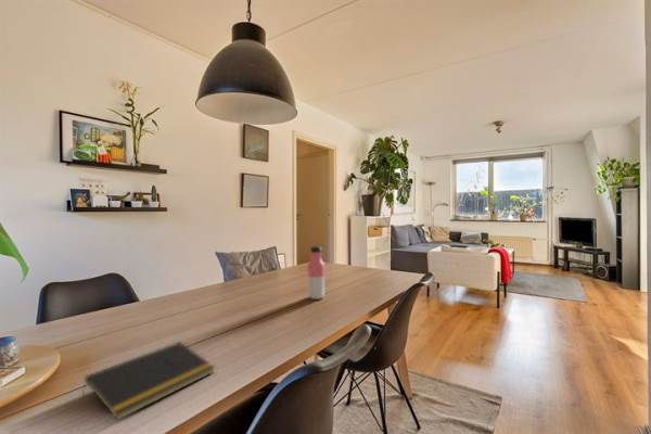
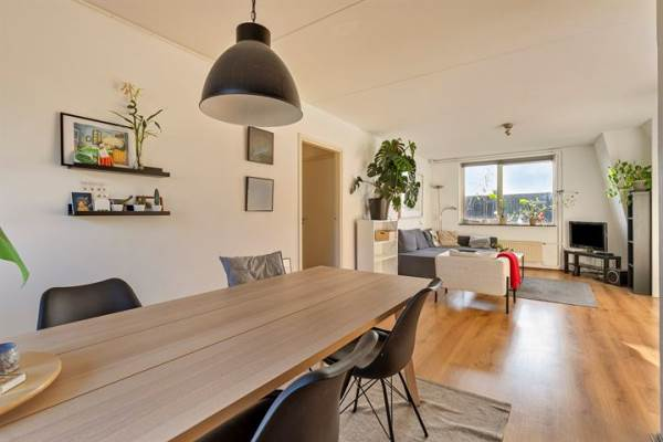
- notepad (154, 373)
- water bottle (316, 271)
